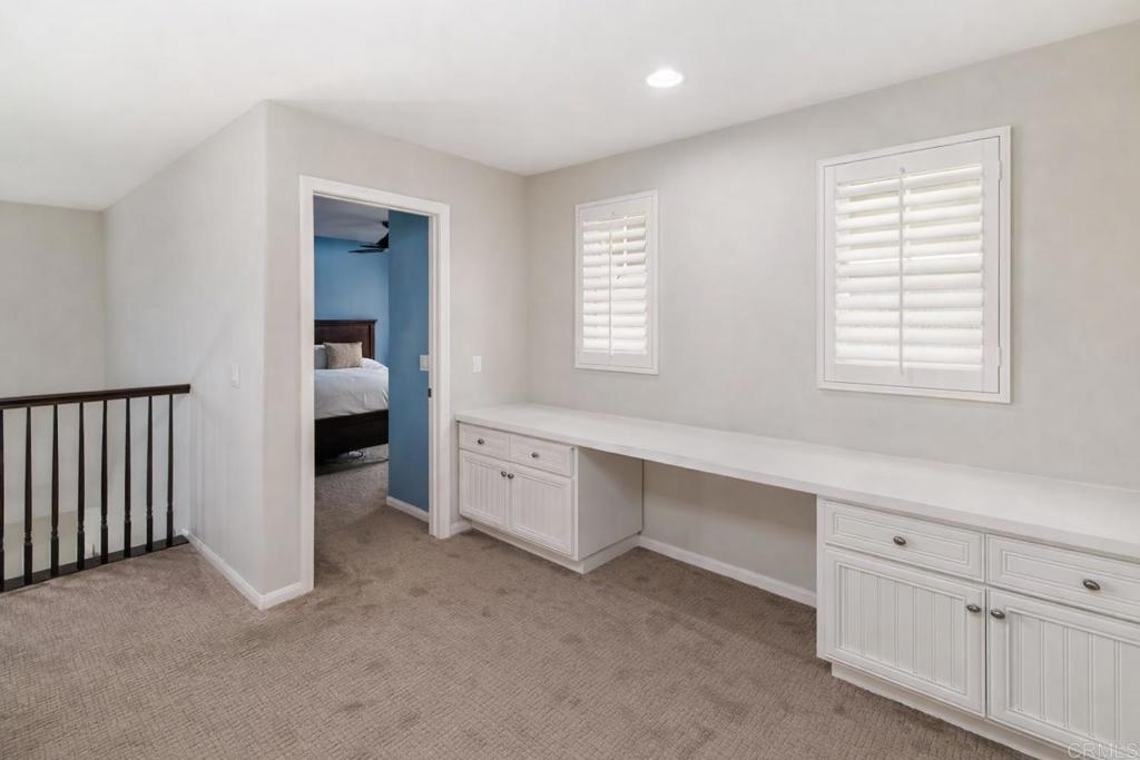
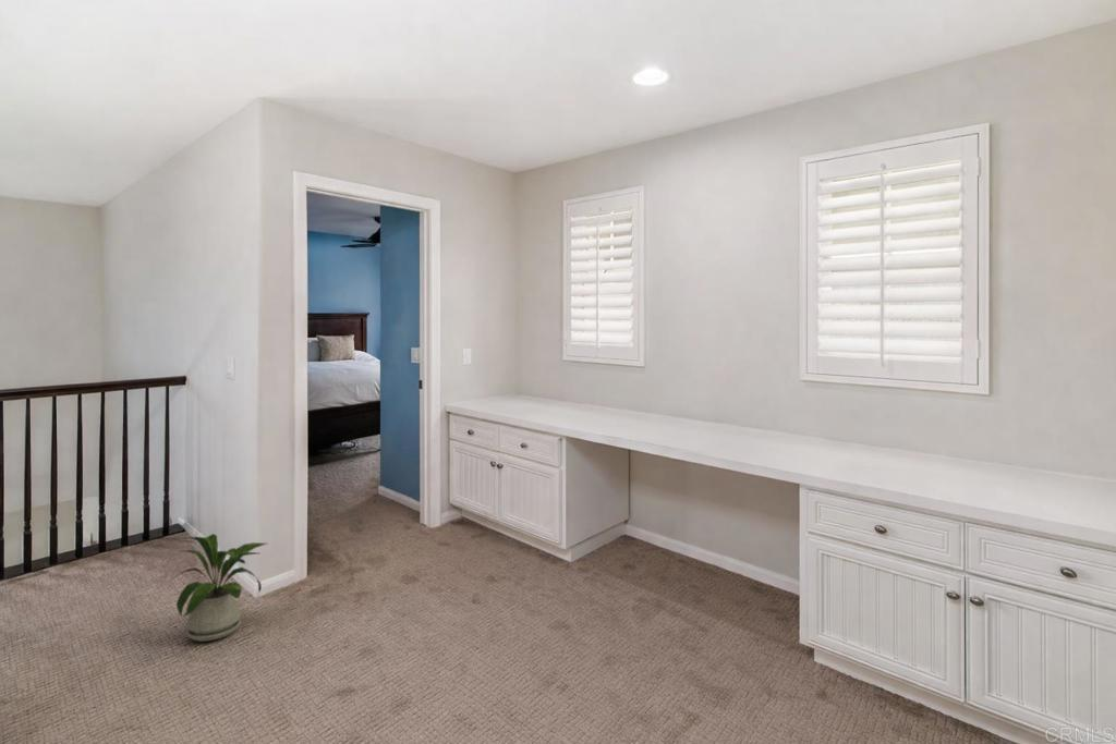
+ house plant (227, 577)
